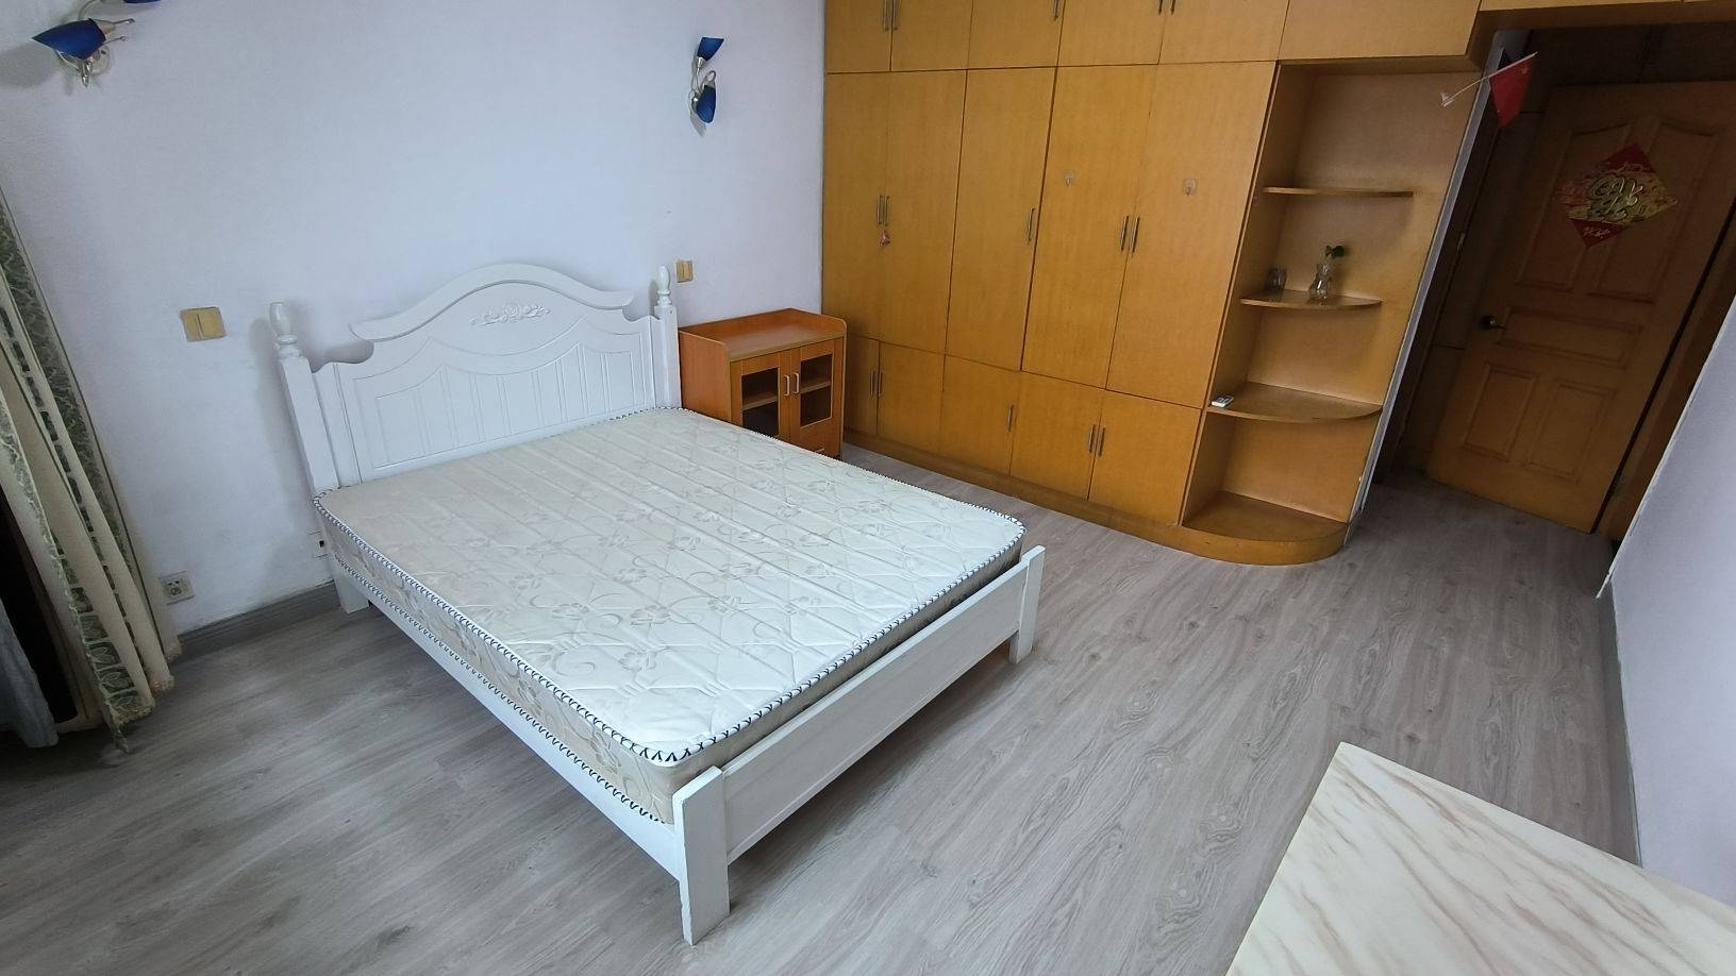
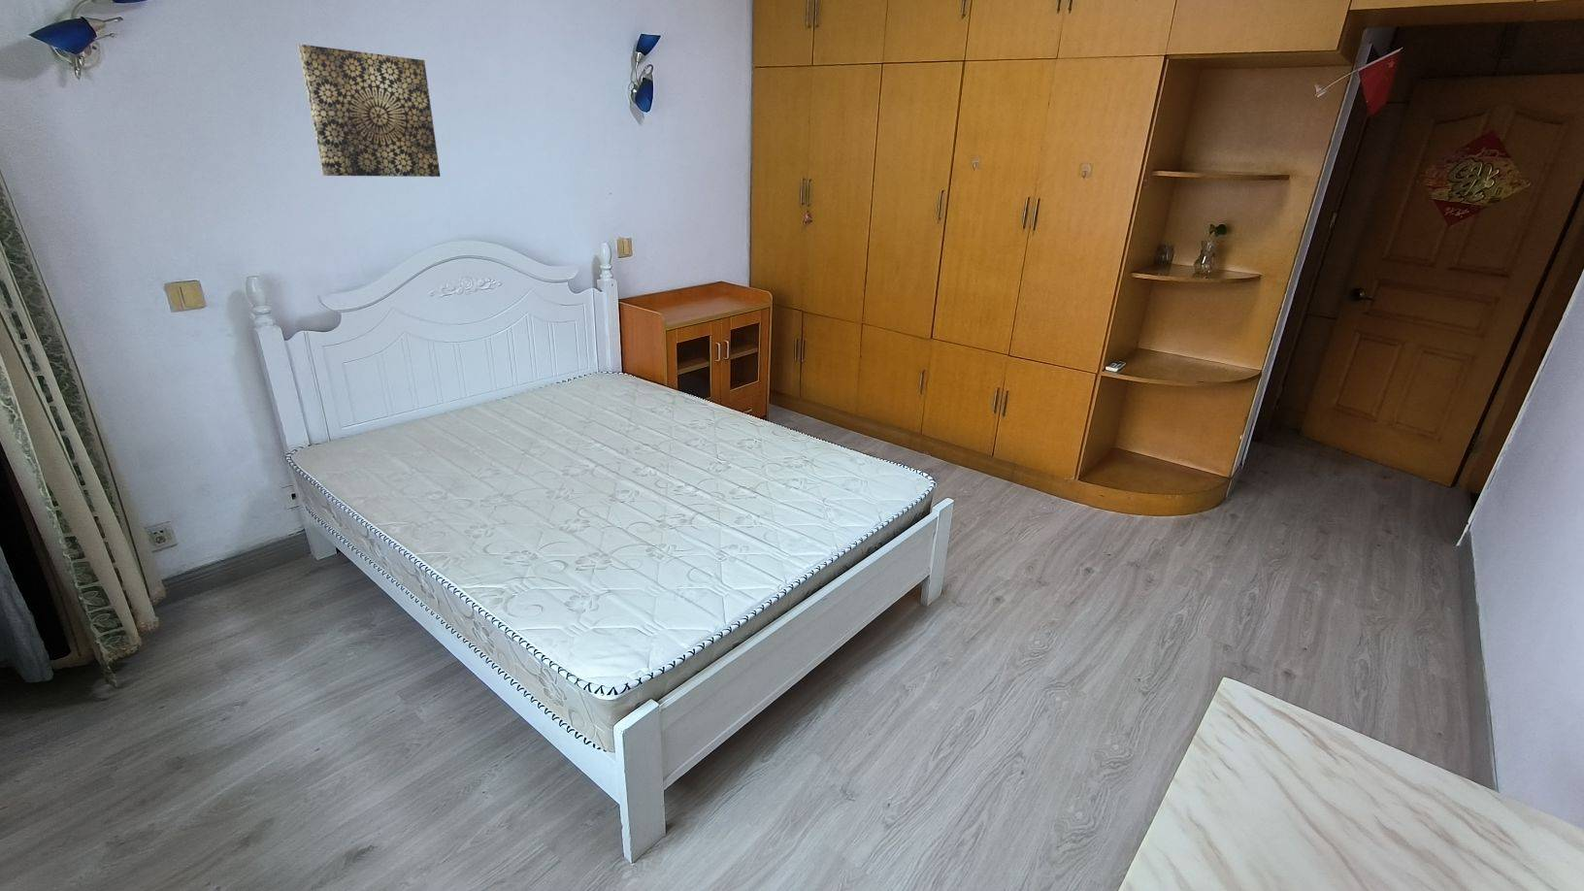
+ wall art (374, 115)
